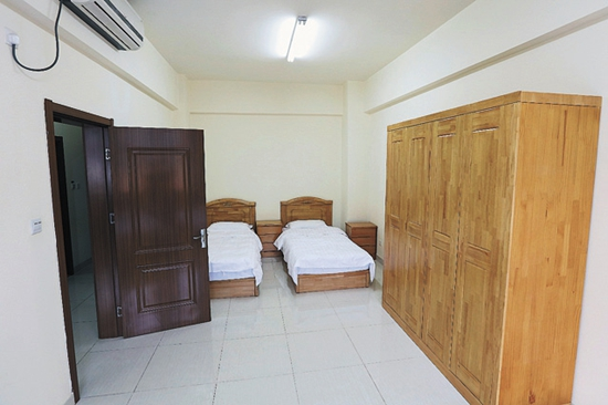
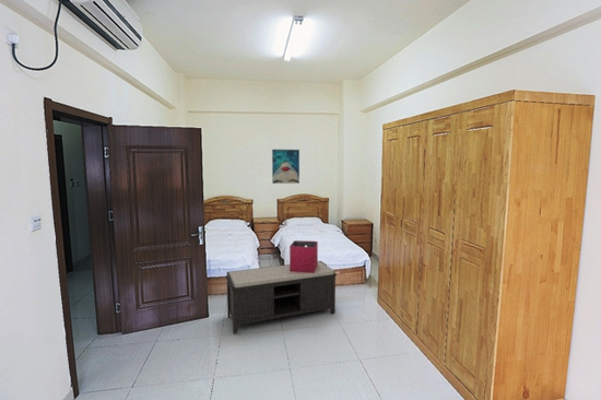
+ storage bin (304, 256)
+ bench (281, 293)
+ wall art (285, 166)
